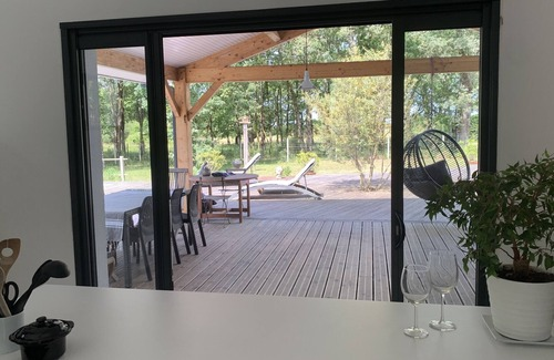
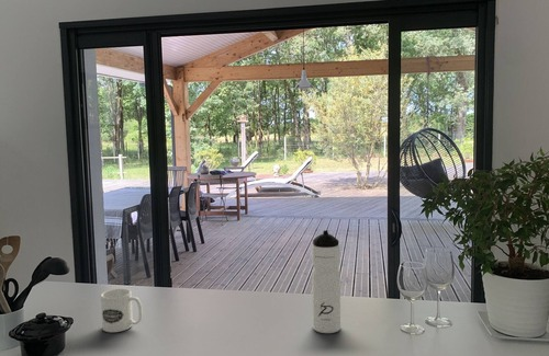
+ water bottle (326, 279)
+ mug (122, 310)
